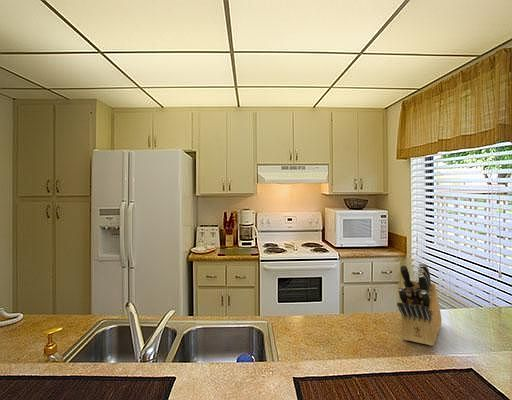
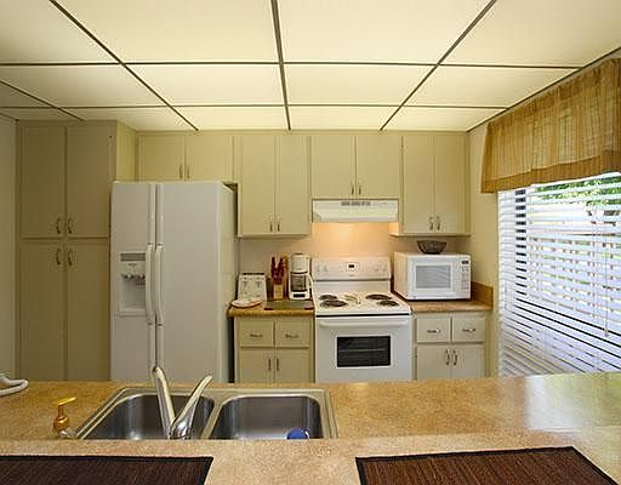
- knife block (420, 297)
